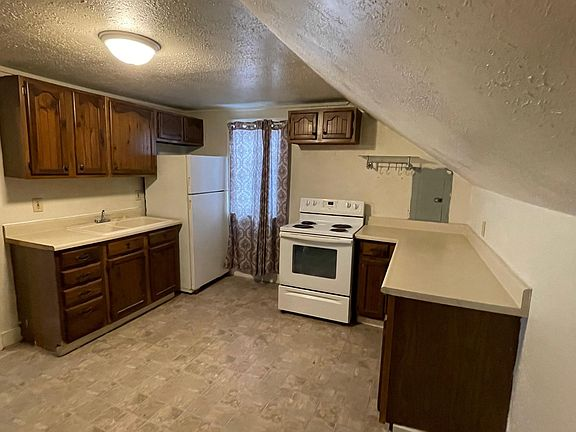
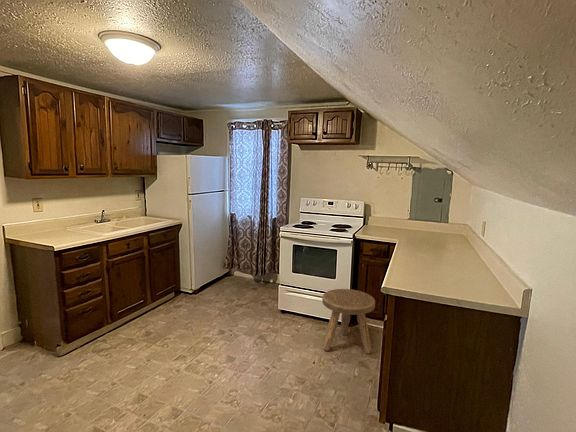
+ stool (346, 321)
